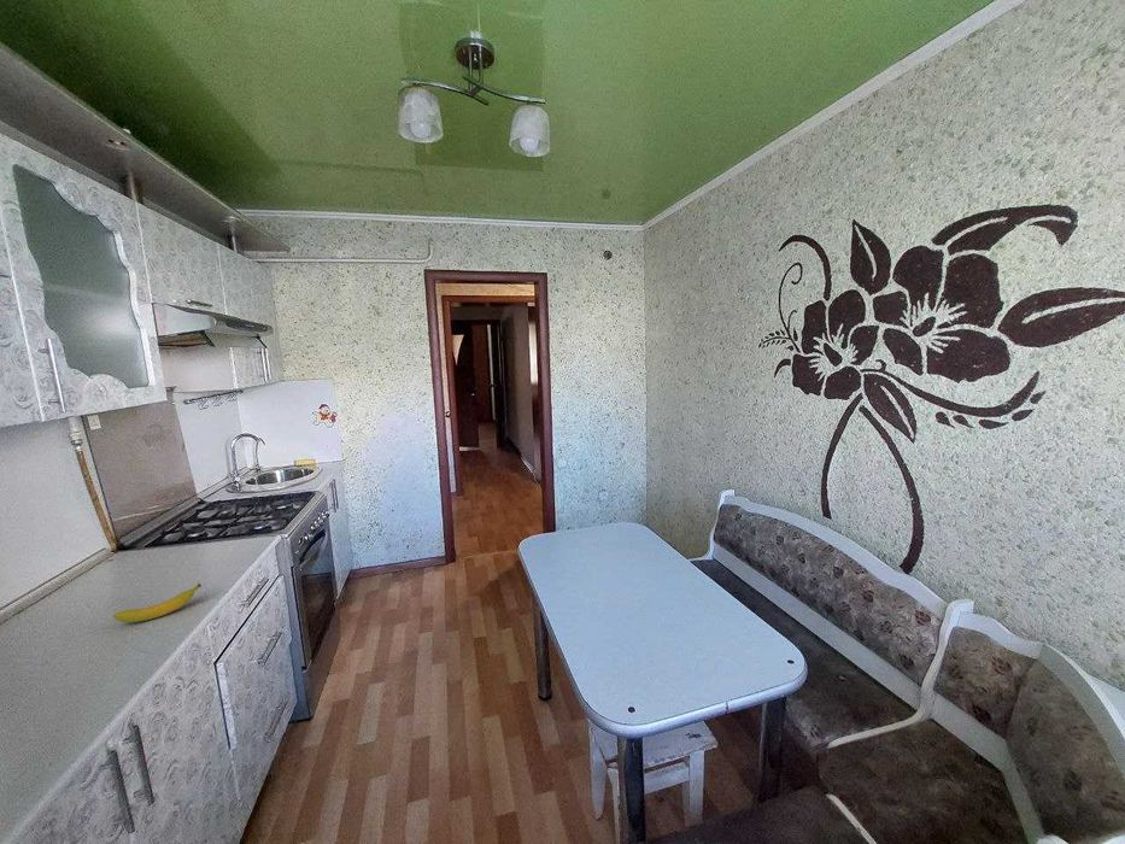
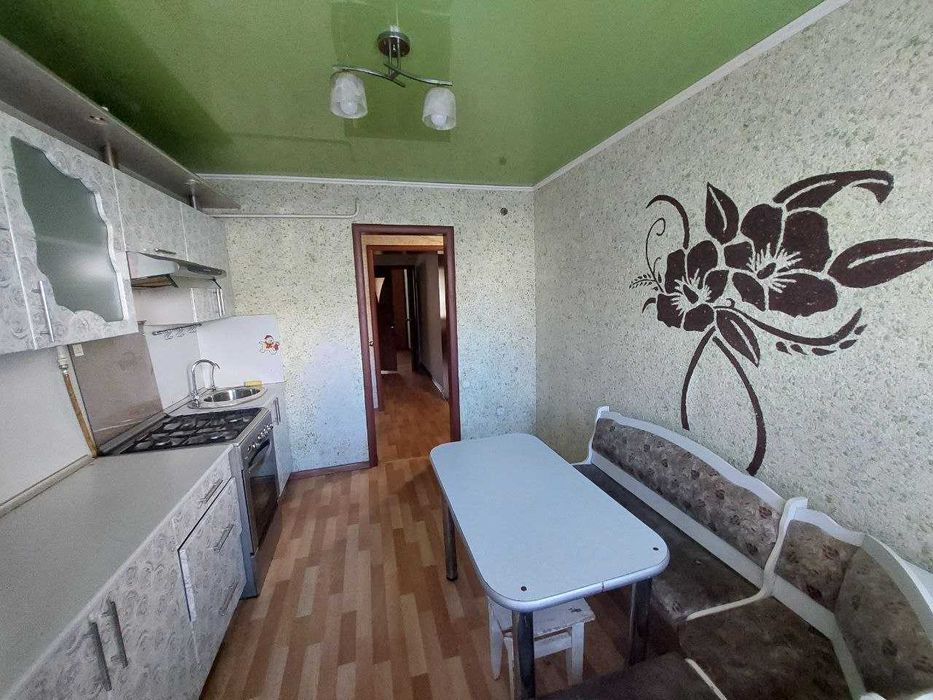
- banana (159, 604)
